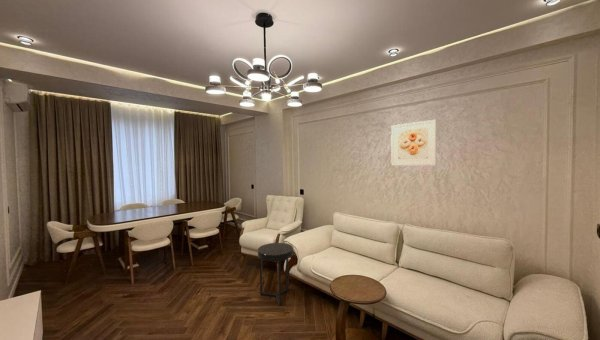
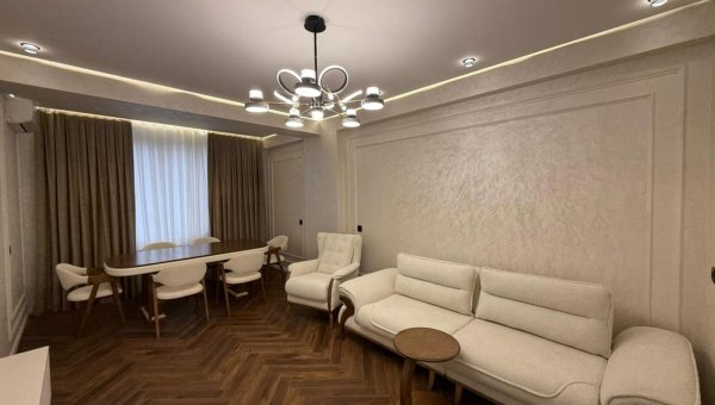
- side table (278, 272)
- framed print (412, 144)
